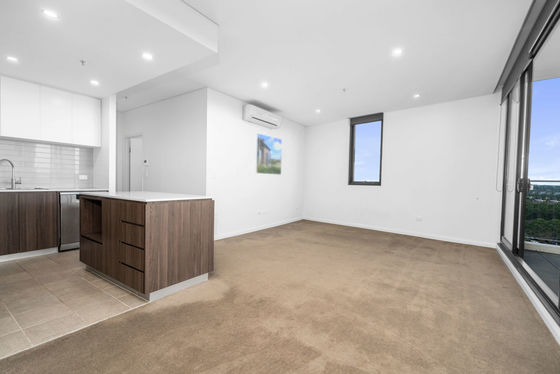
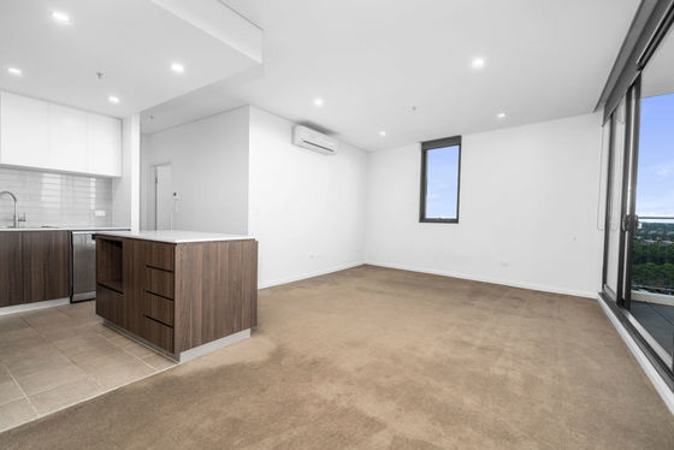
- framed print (269, 155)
